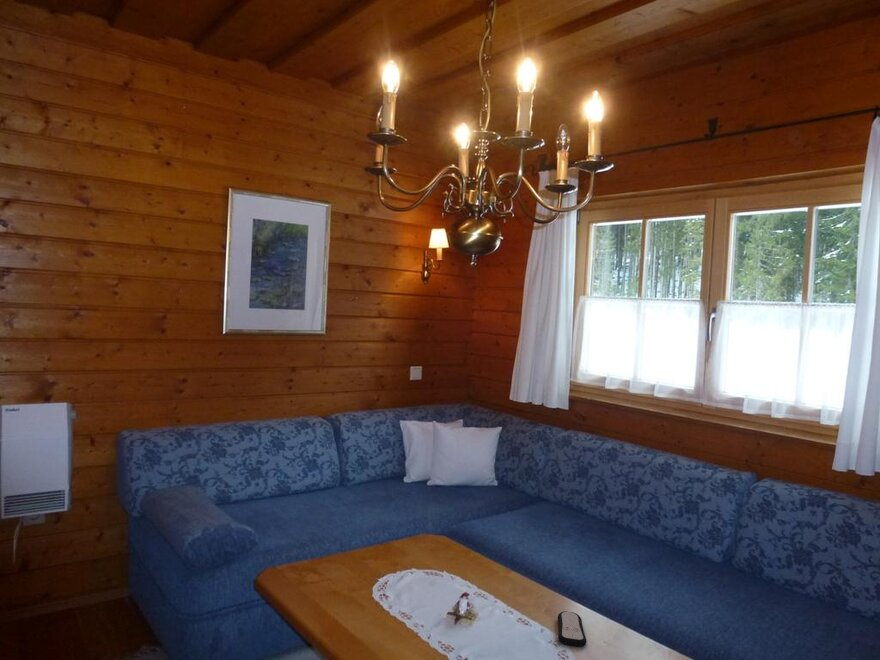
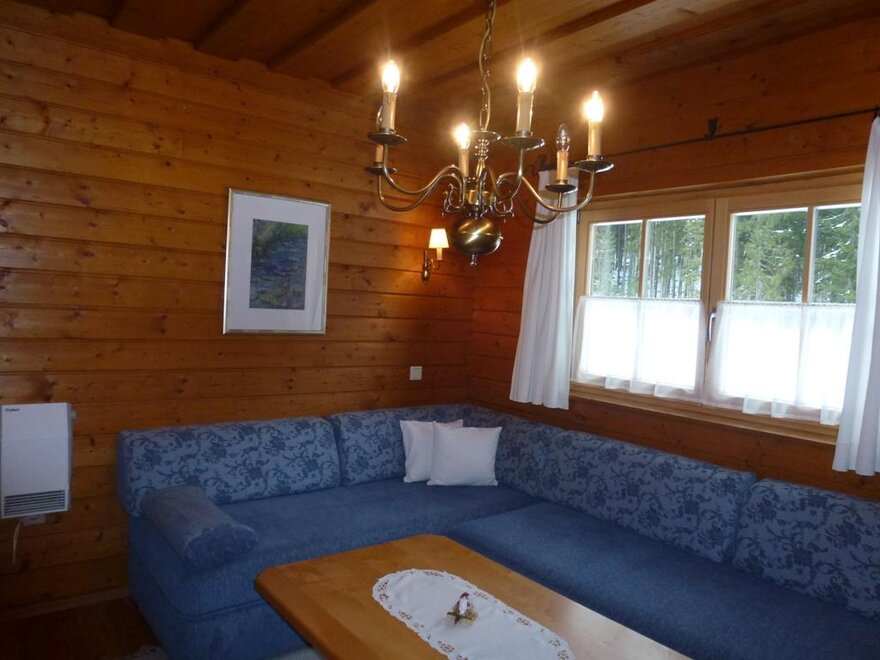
- remote control (570, 627)
